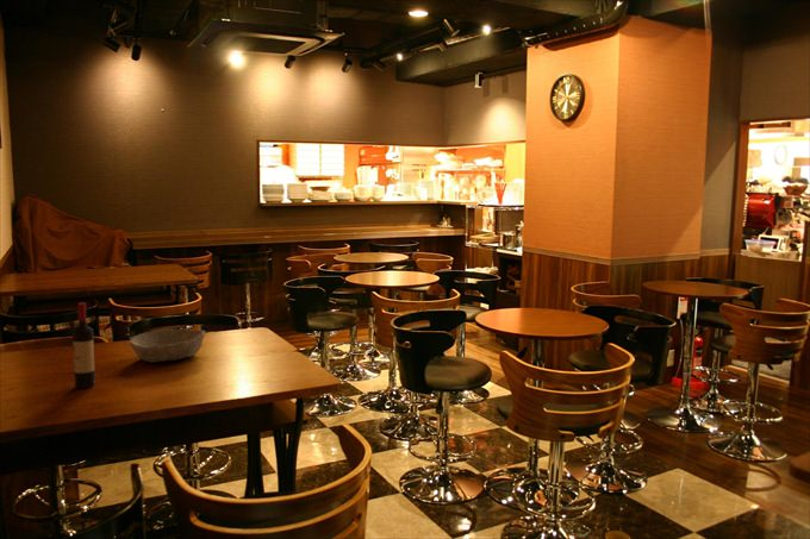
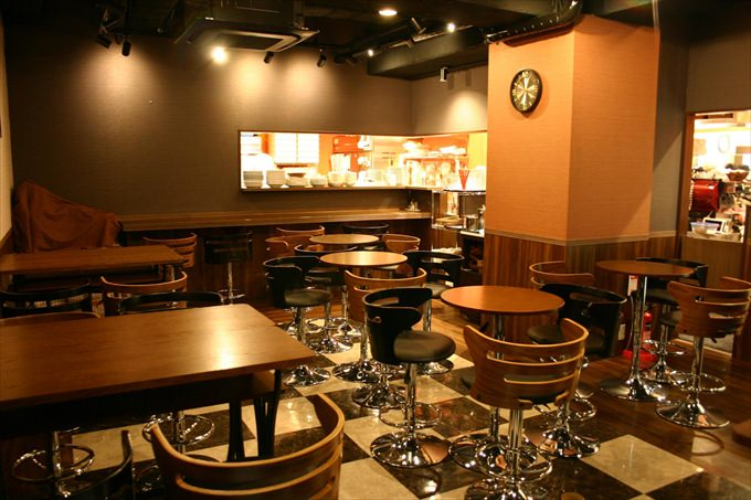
- bowl (168, 345)
- wine bottle (83, 344)
